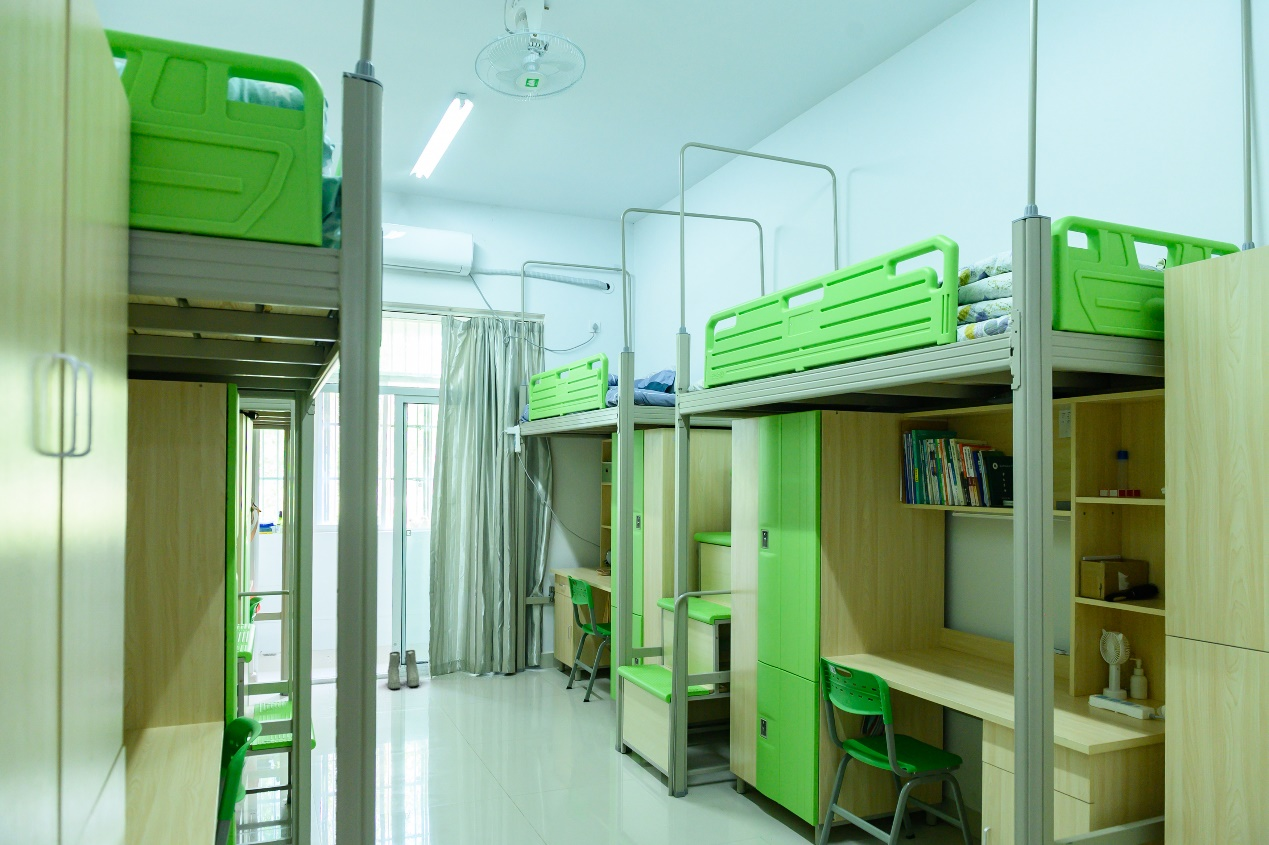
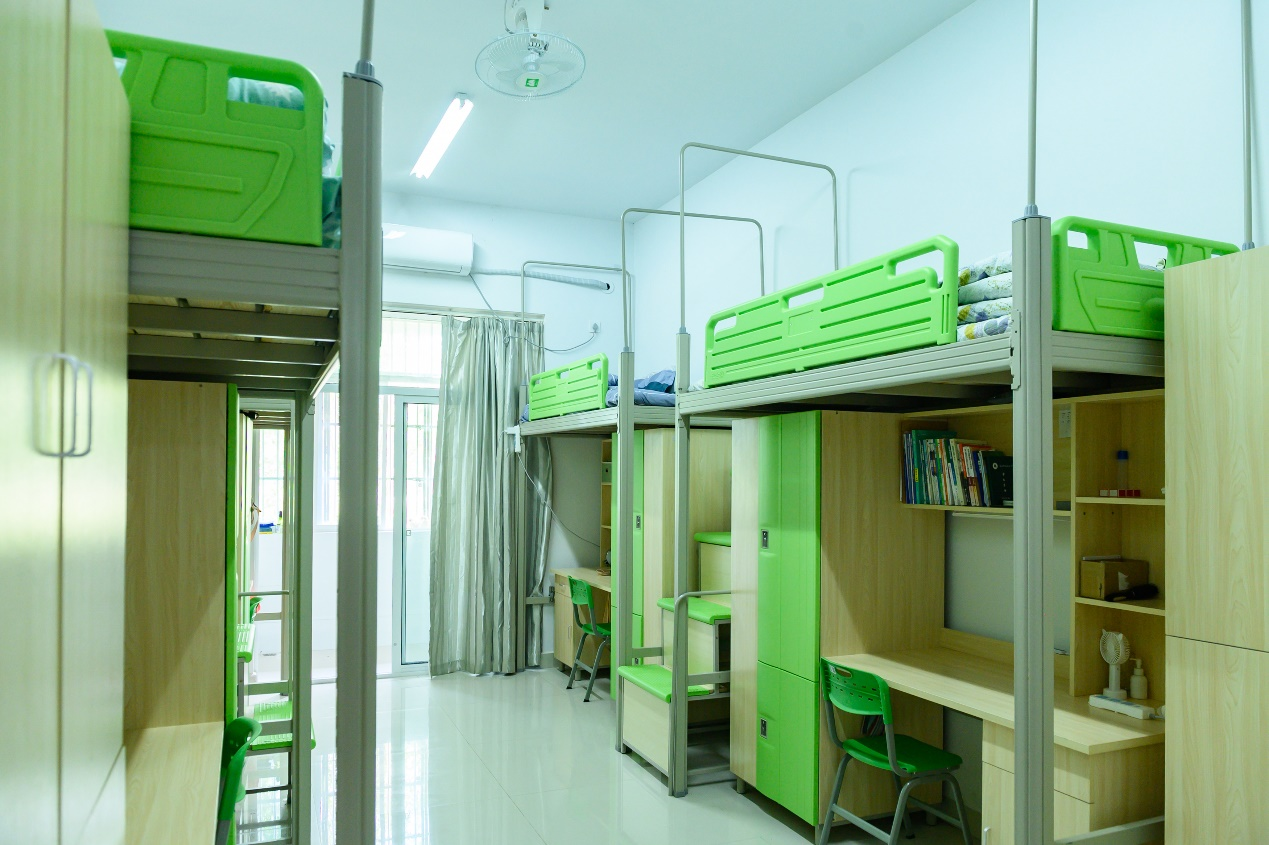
- boots (406, 668)
